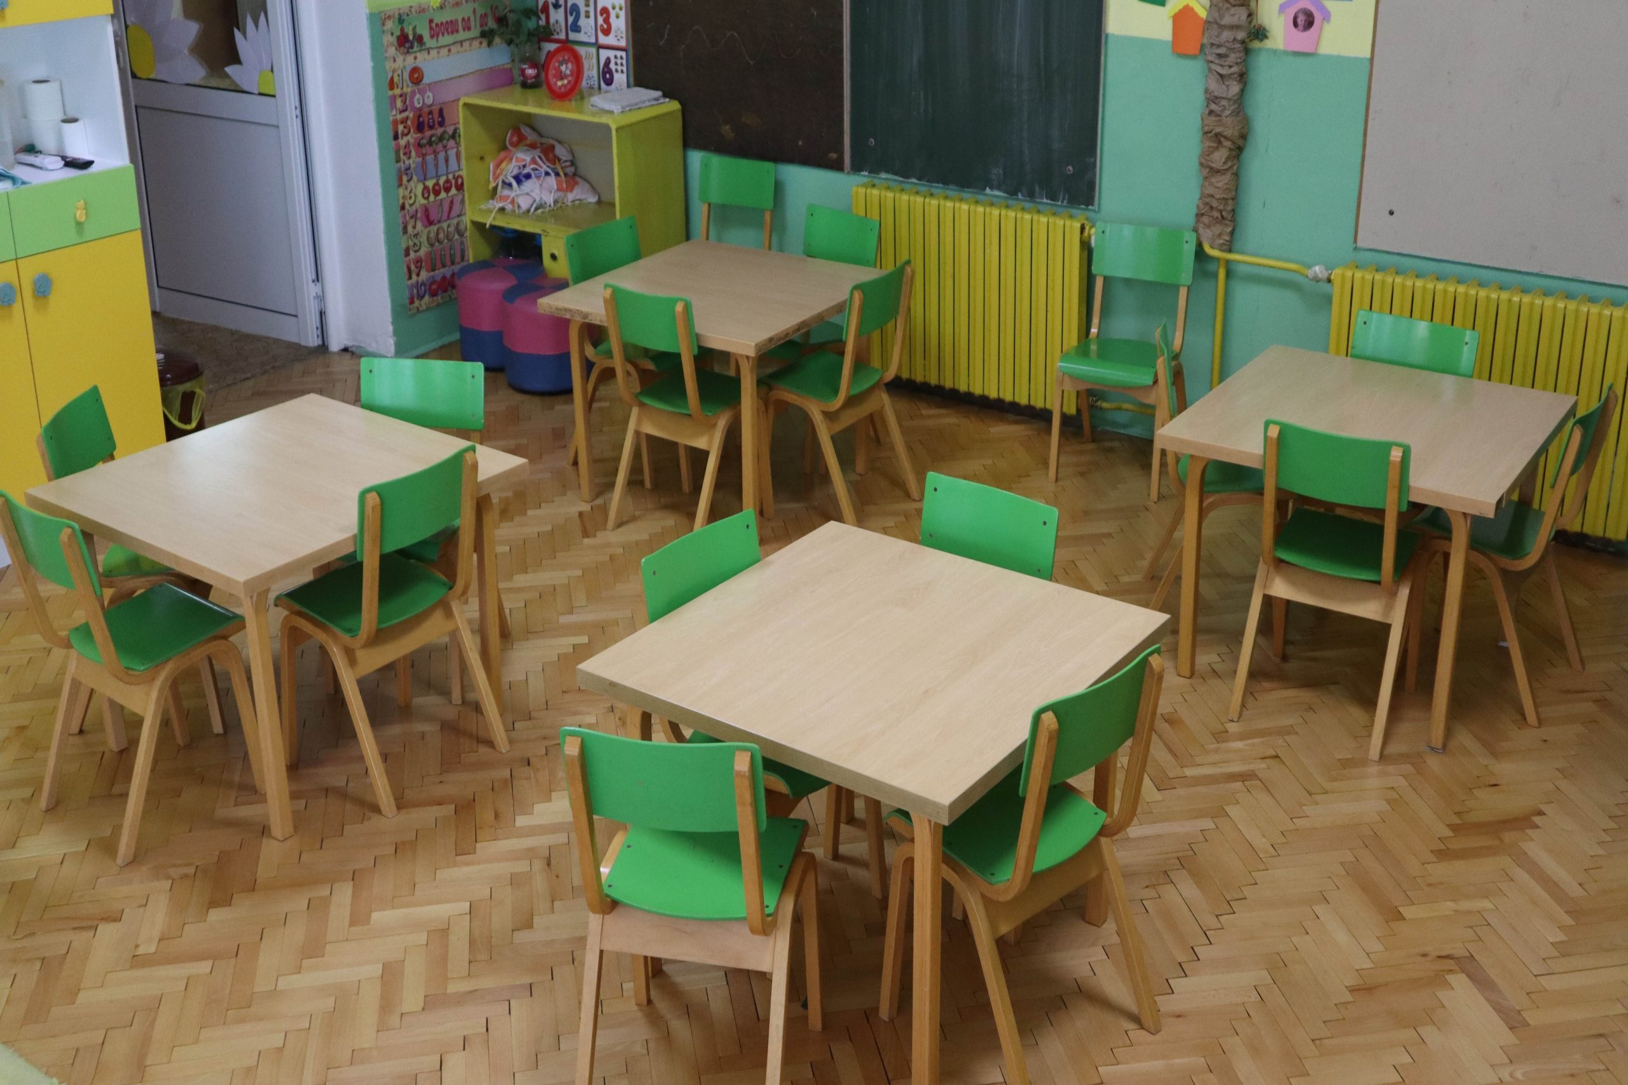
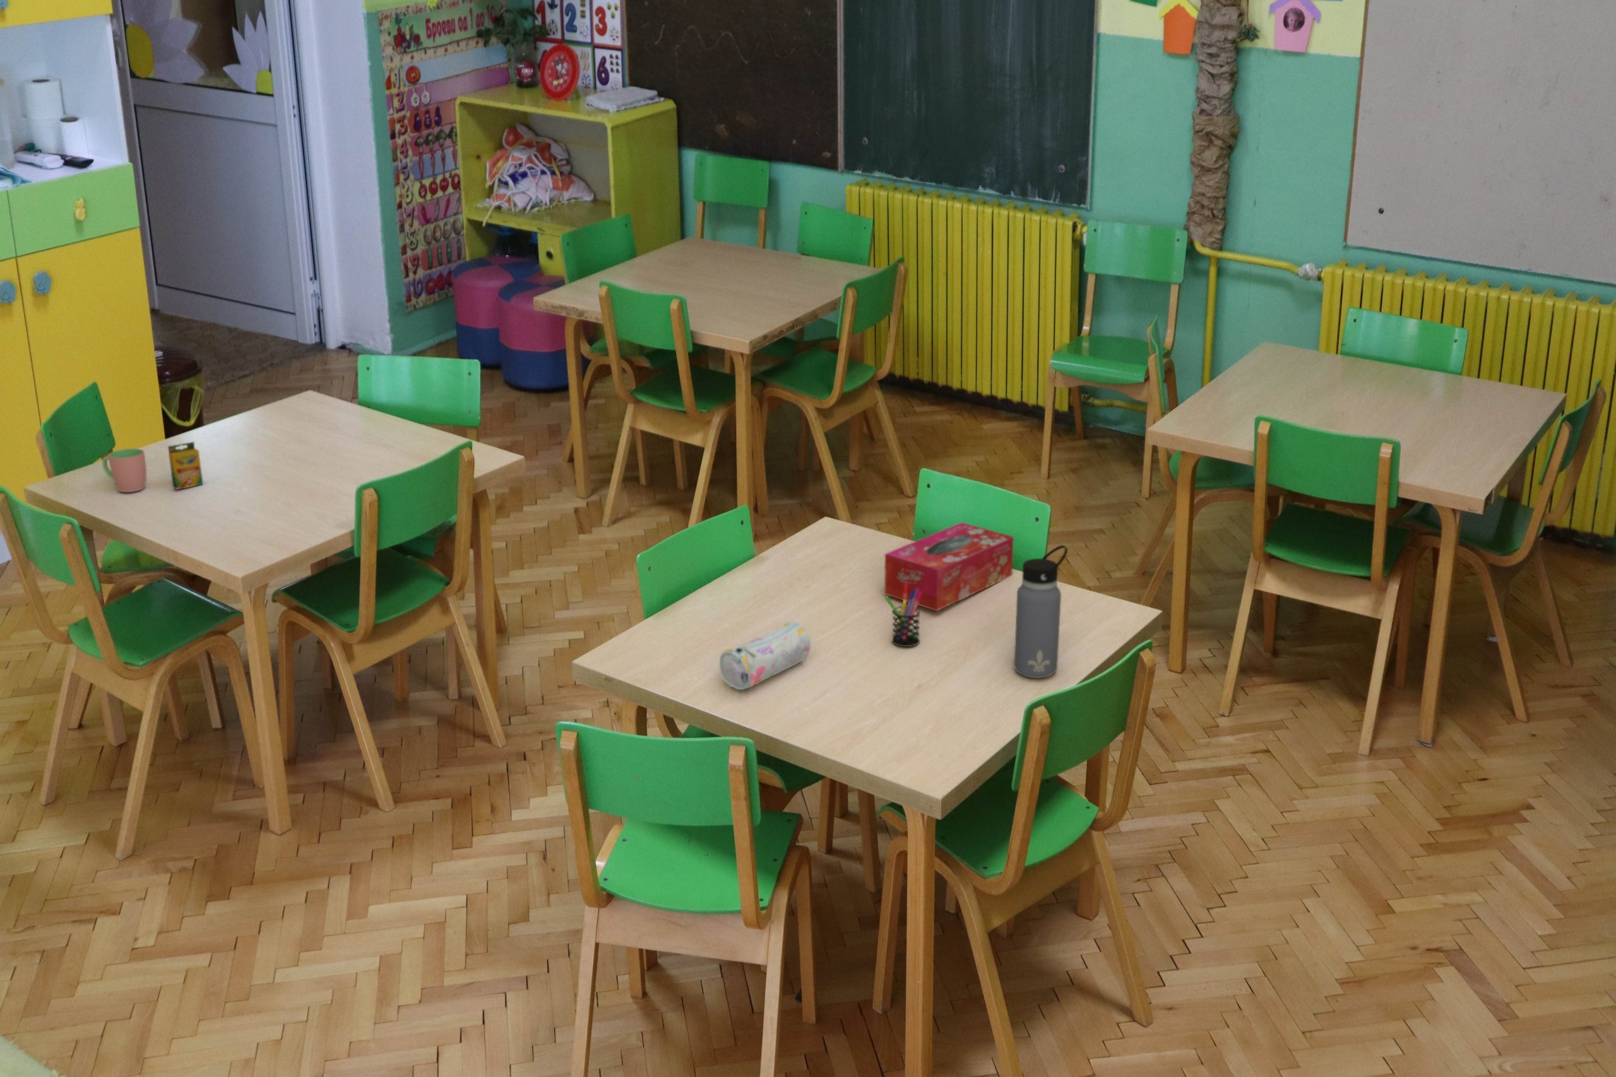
+ water bottle (1040, 609)
+ pen holder (903, 614)
+ pencil case (765, 654)
+ crayon box (185, 465)
+ cup (124, 470)
+ tissue box (950, 565)
